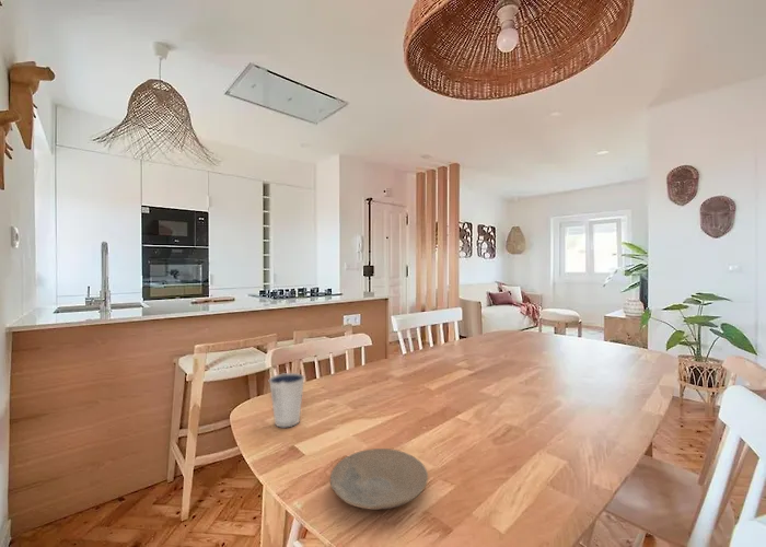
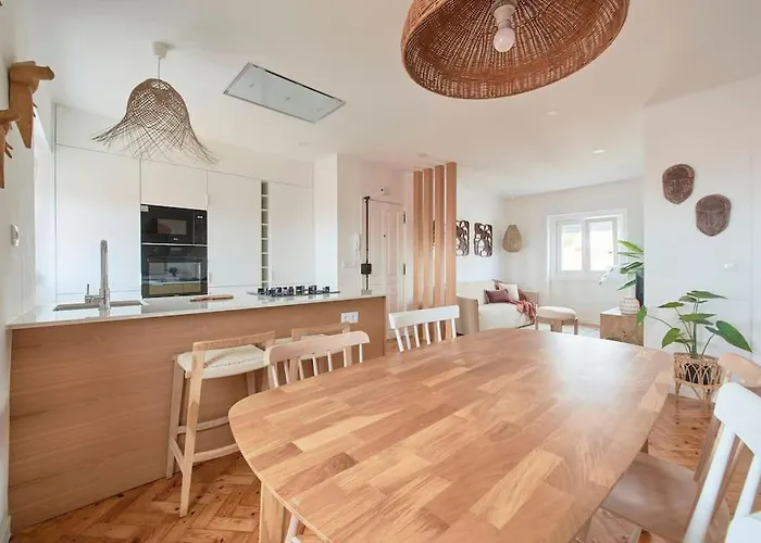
- dixie cup (287, 399)
- plate (379, 480)
